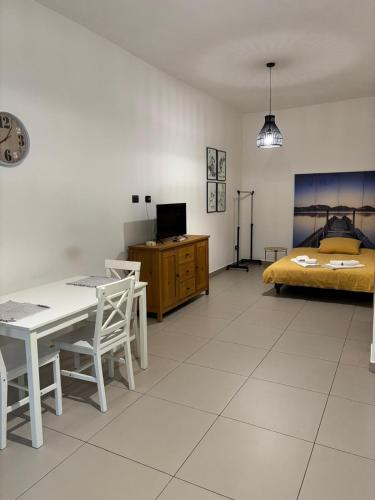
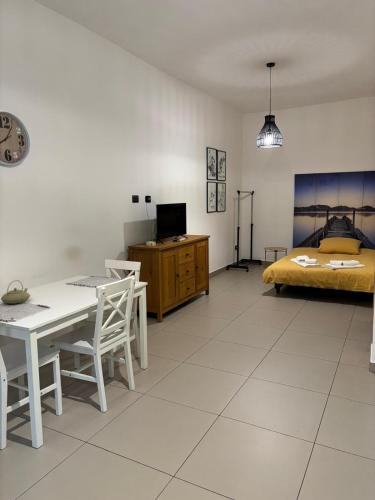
+ teapot (16, 290)
